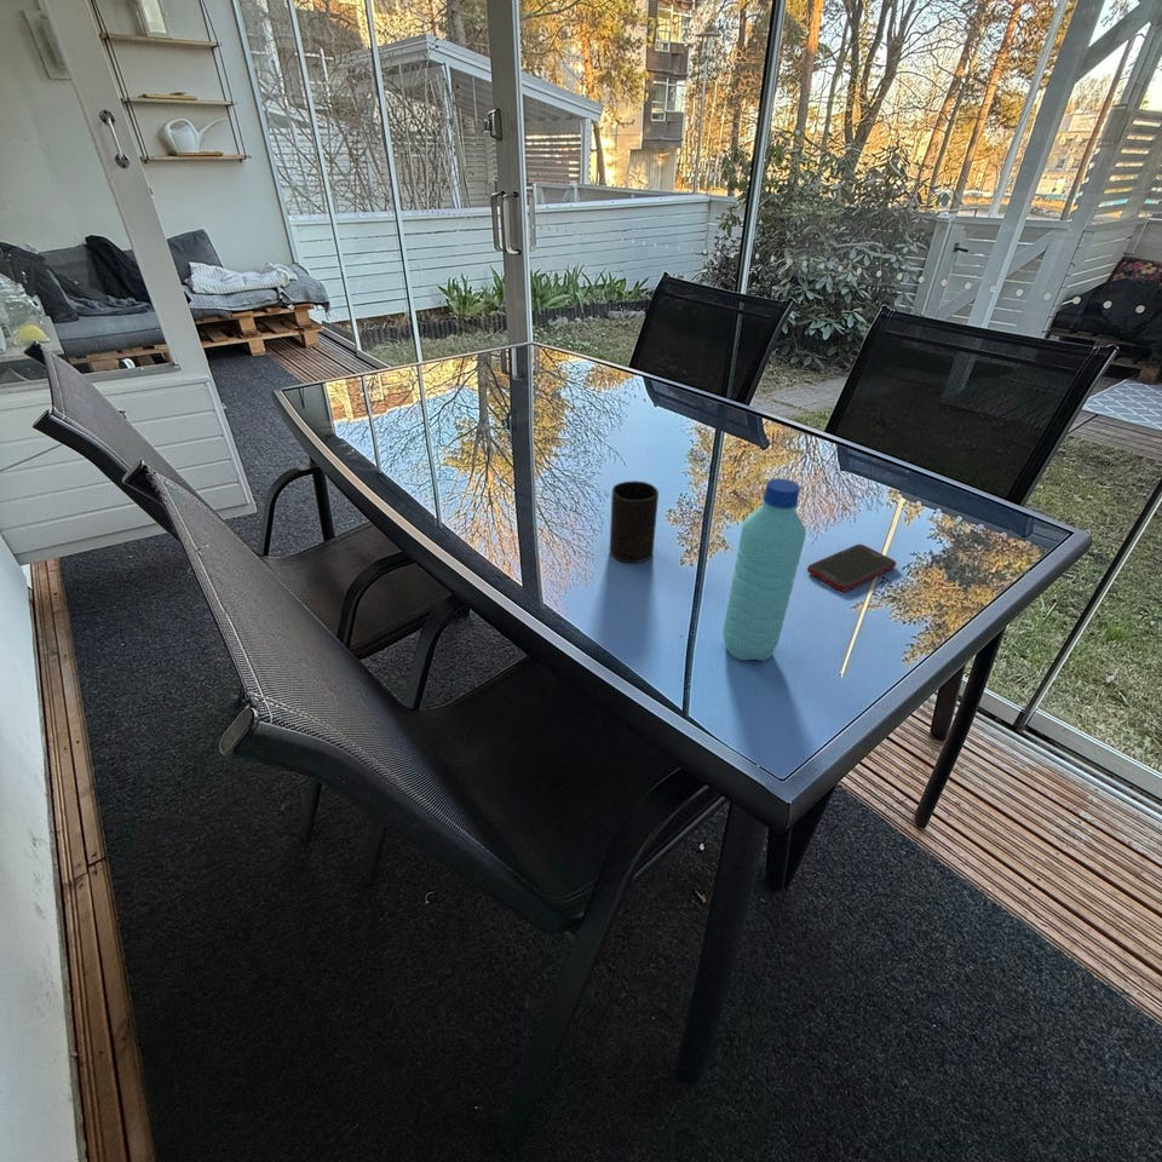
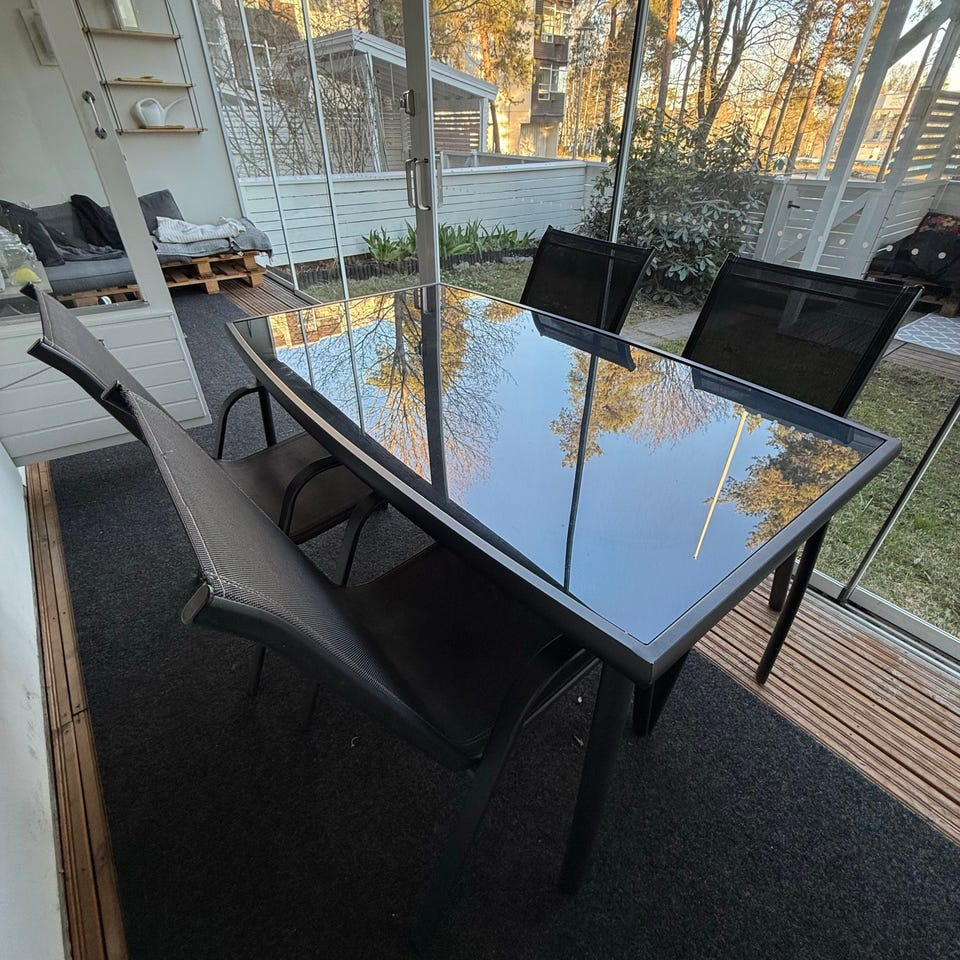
- cup (633, 522)
- cell phone (851, 566)
- water bottle (764, 574)
